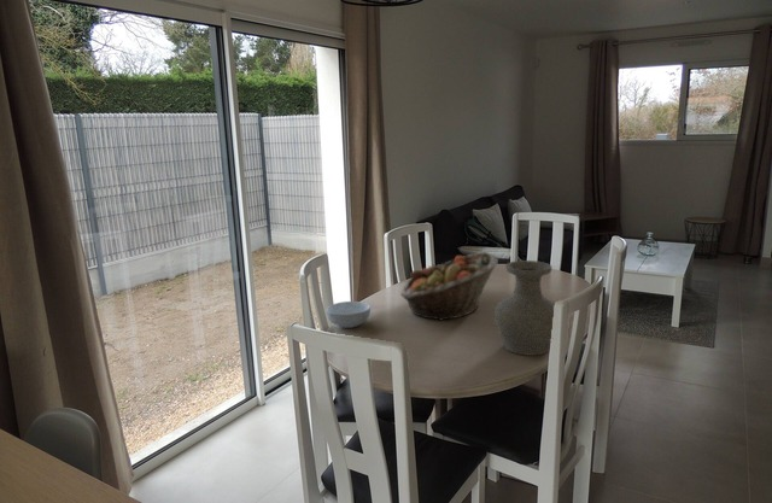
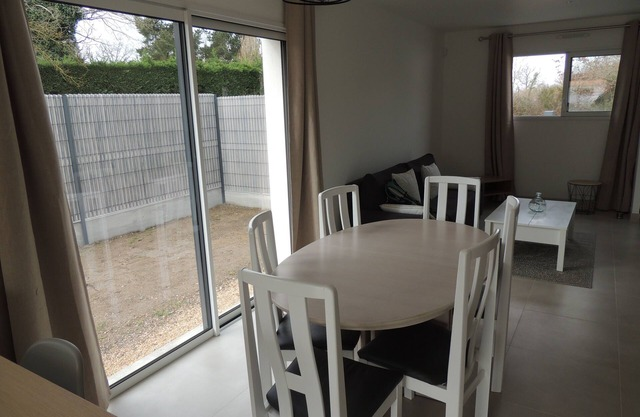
- vase (527, 306)
- cereal bowl (349, 315)
- fruit basket (449, 282)
